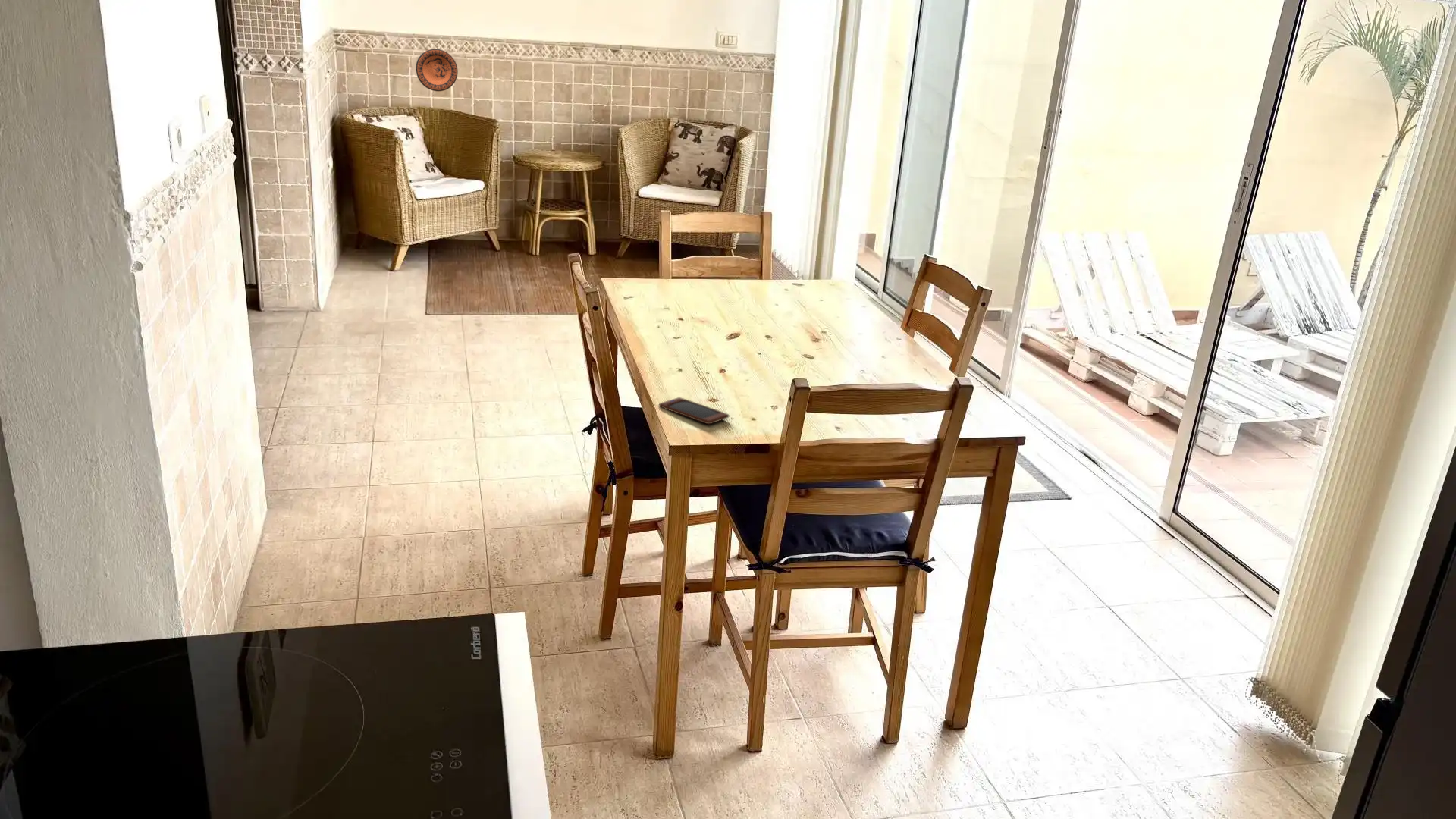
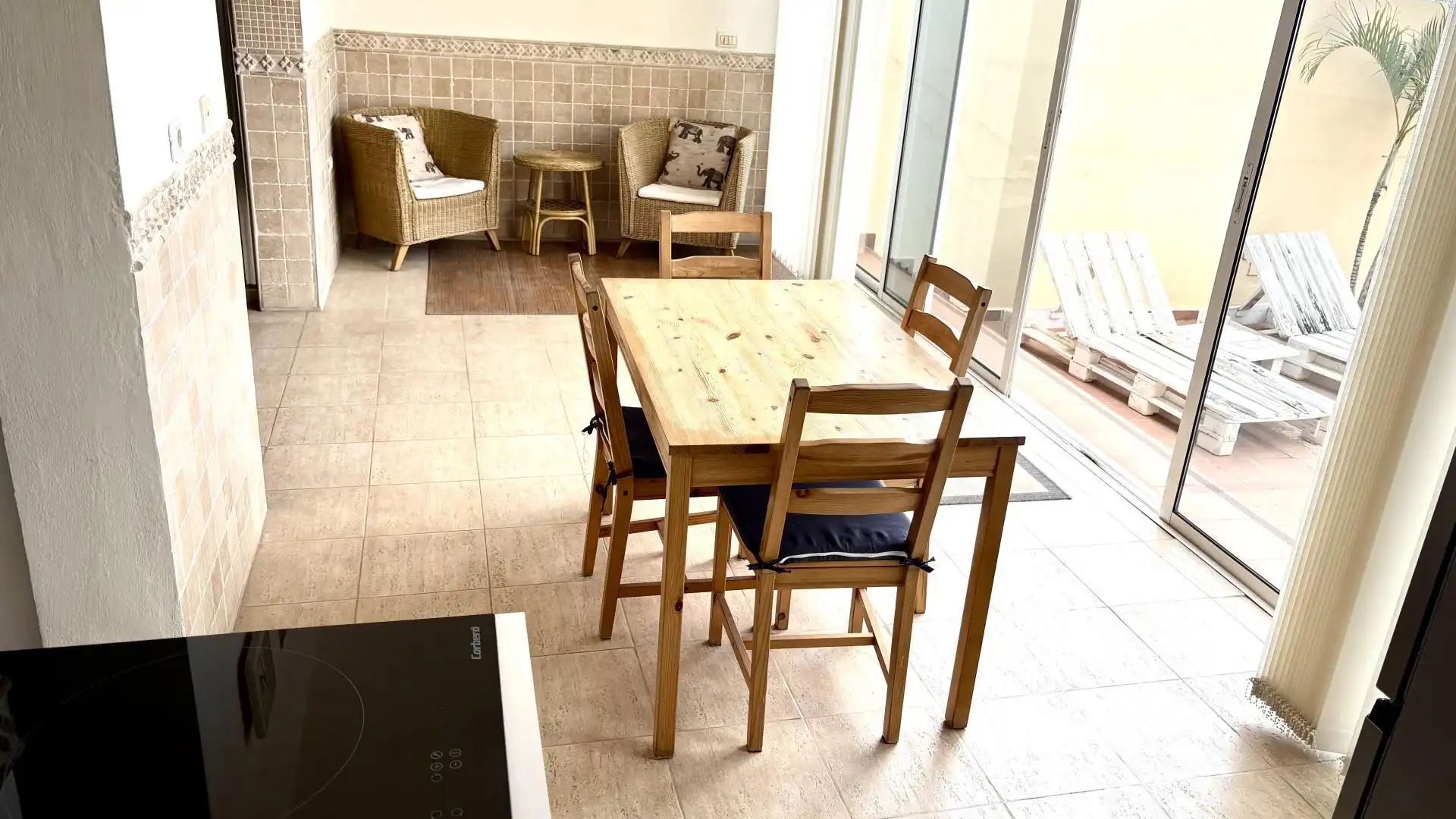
- smartphone (693, 410)
- decorative plate (437, 70)
